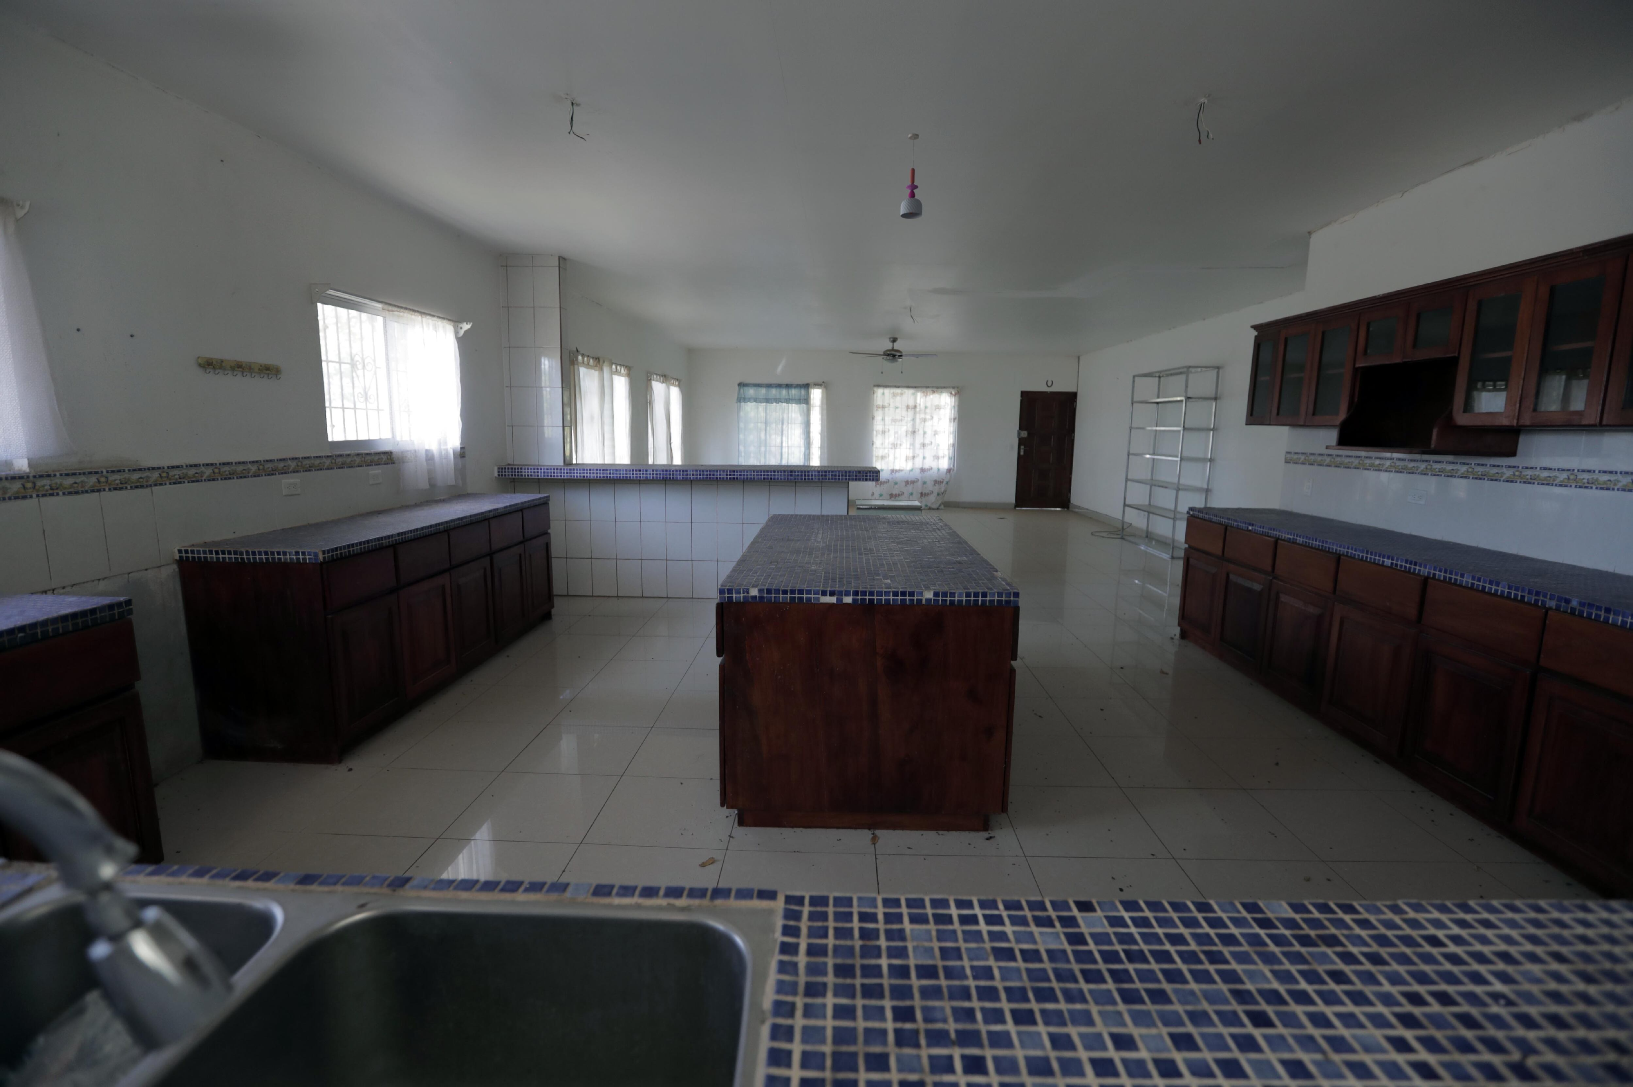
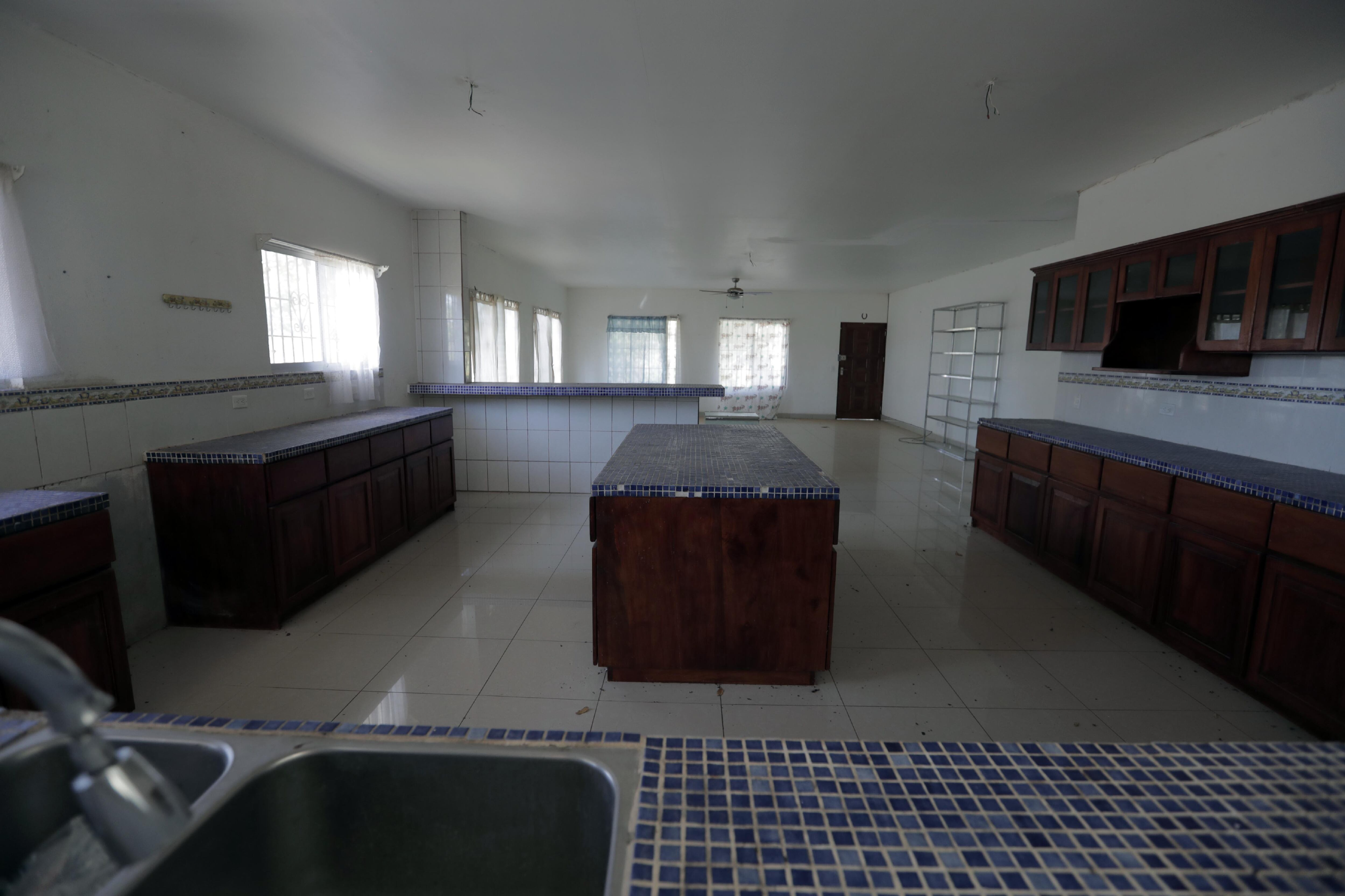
- pendant light (912, 176)
